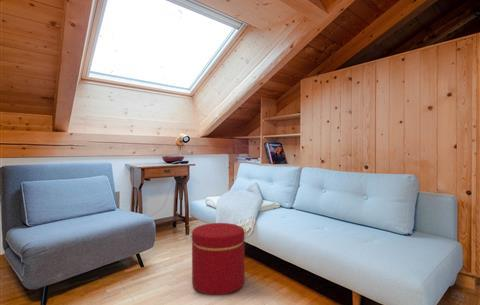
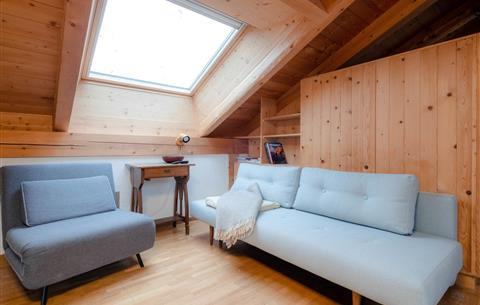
- ottoman (218, 255)
